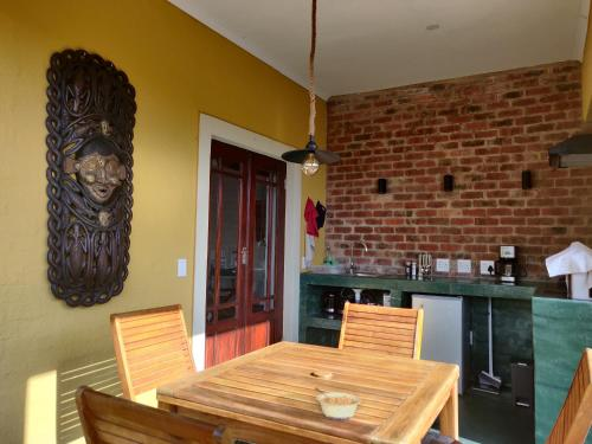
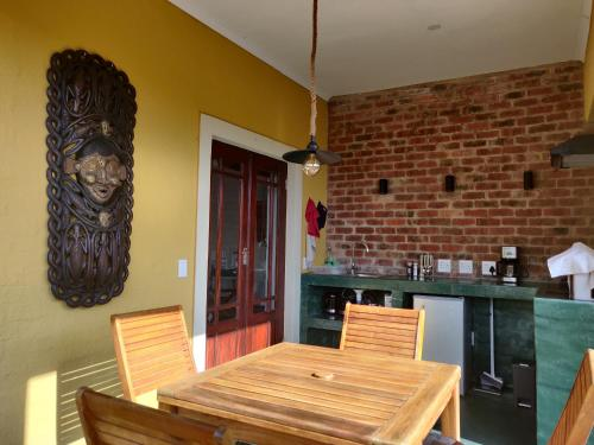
- legume (336, 404)
